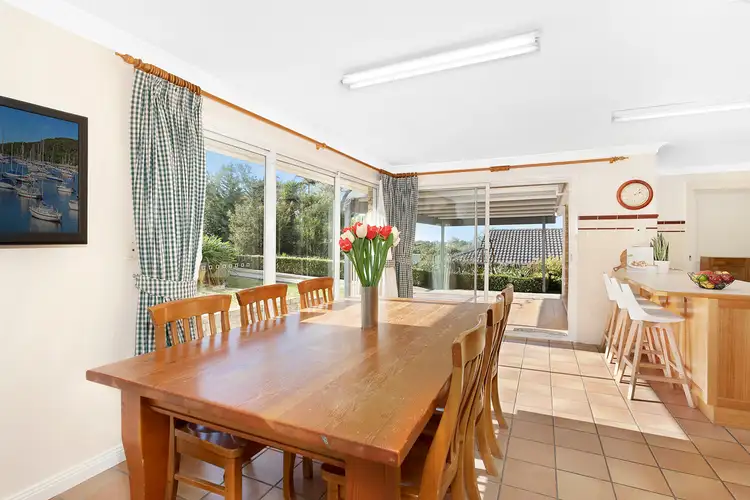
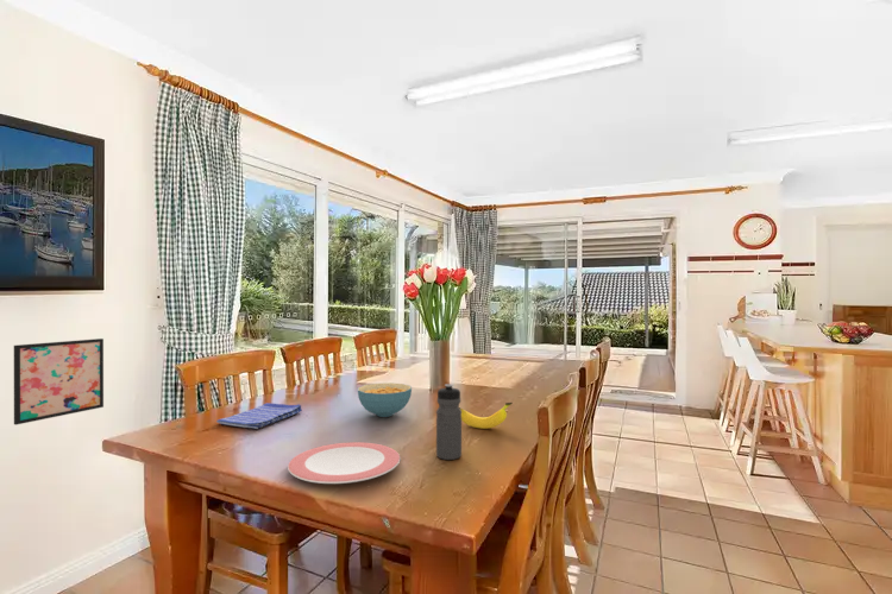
+ cereal bowl (384, 400)
+ banana (484, 417)
+ dish towel (262, 413)
+ plate (345, 463)
+ water bottle (448, 419)
+ wall art (62, 378)
